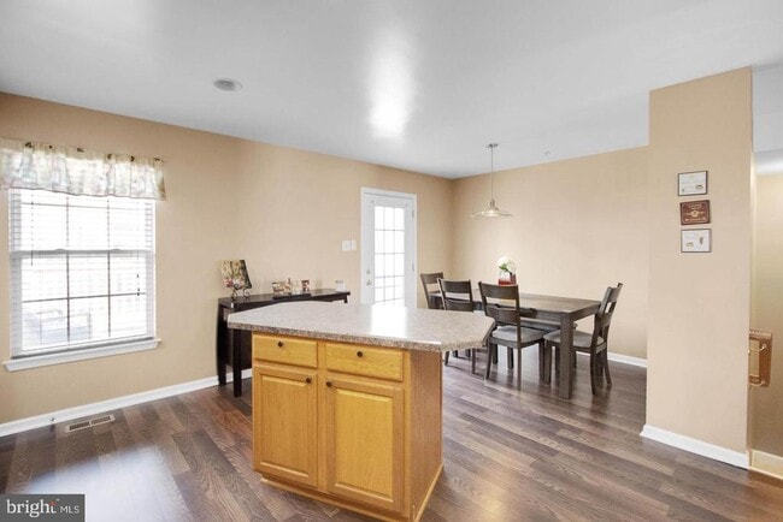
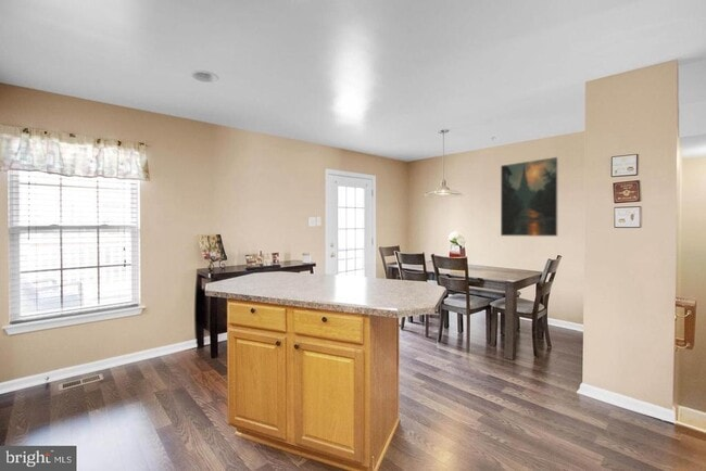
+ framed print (527, 199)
